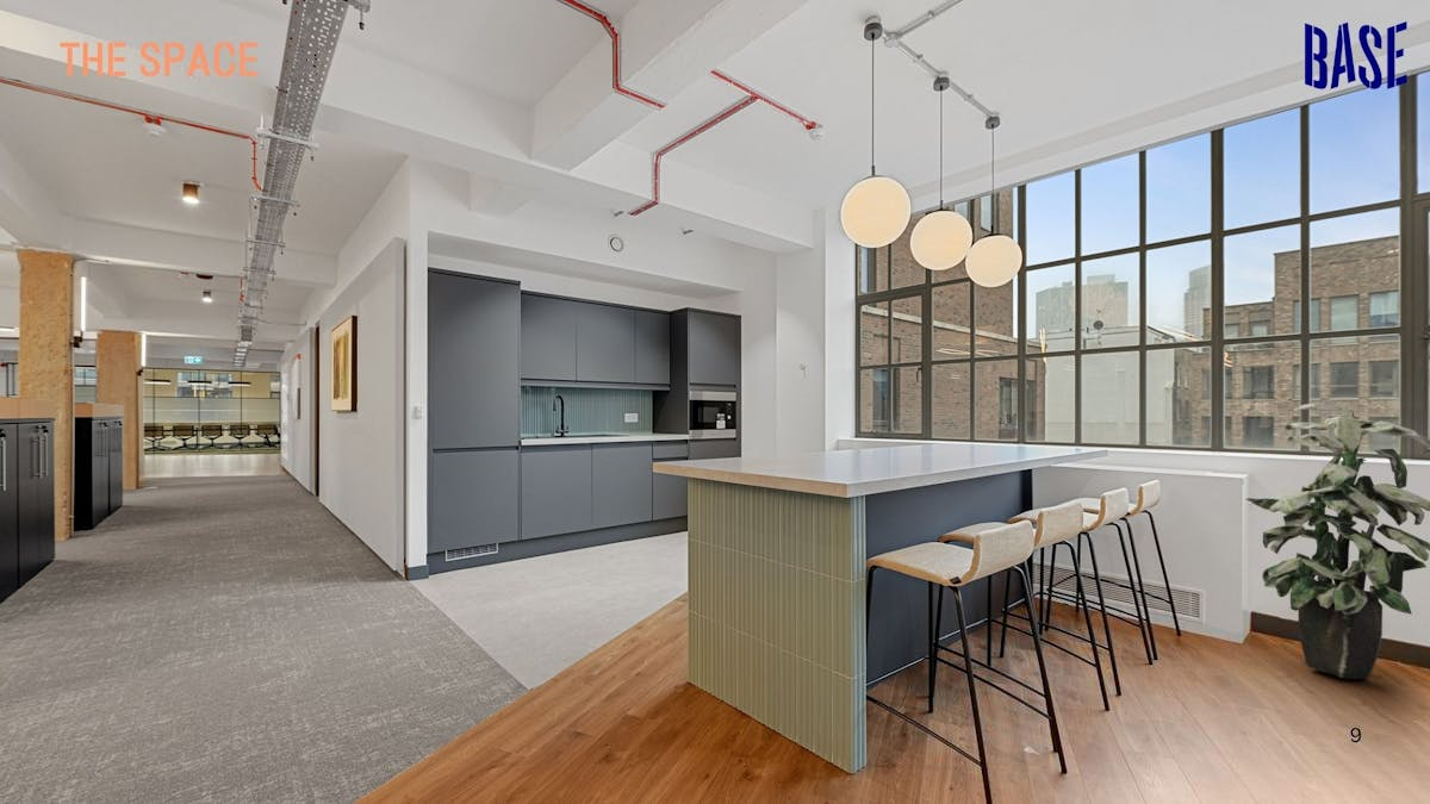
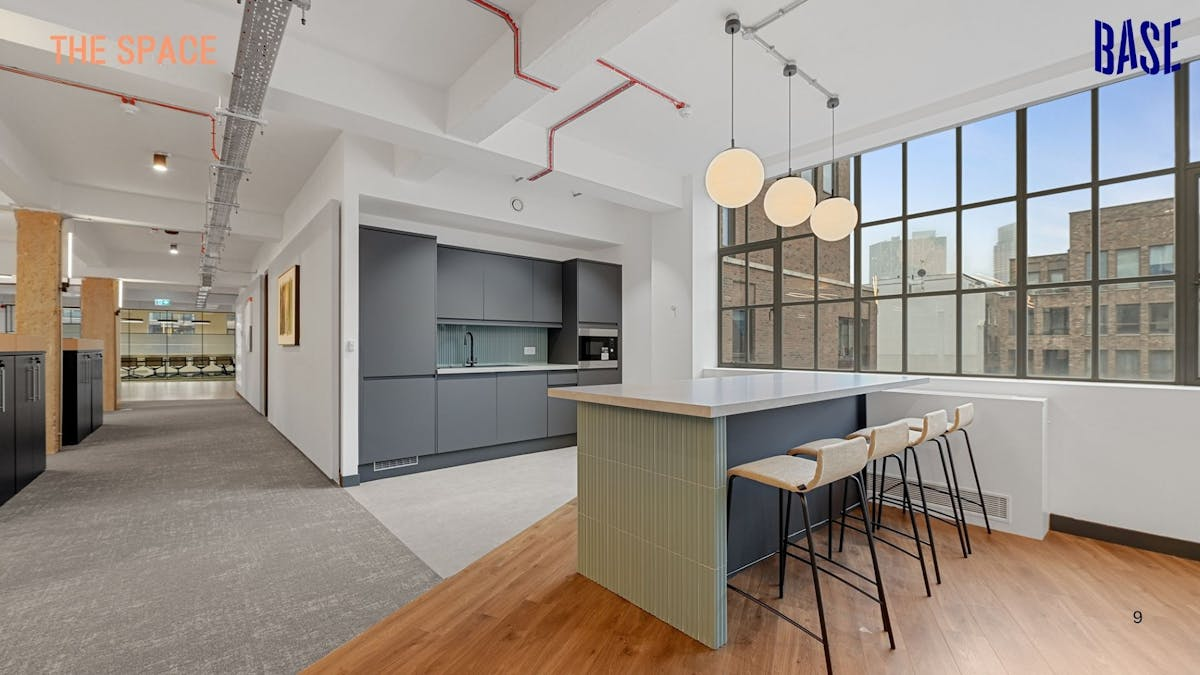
- indoor plant (1333, 536)
